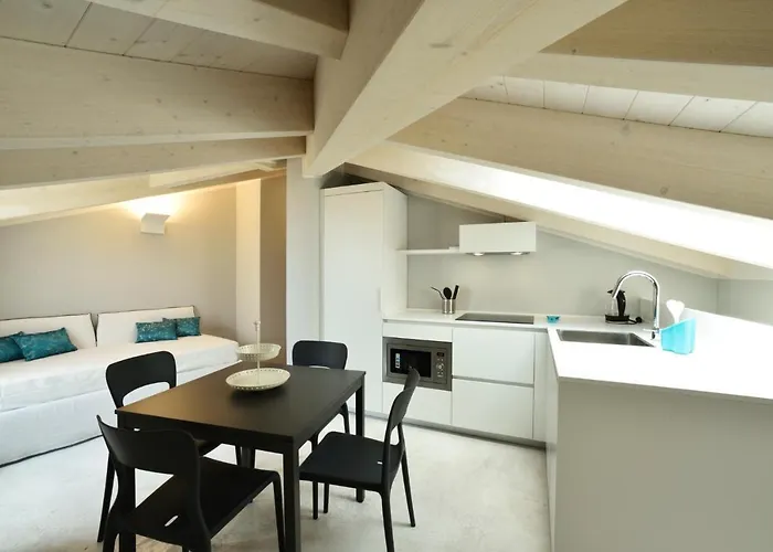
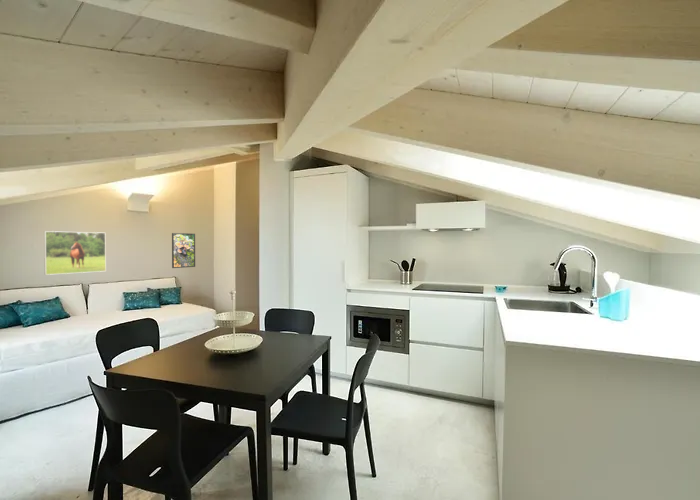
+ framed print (183, 250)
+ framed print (76, 252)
